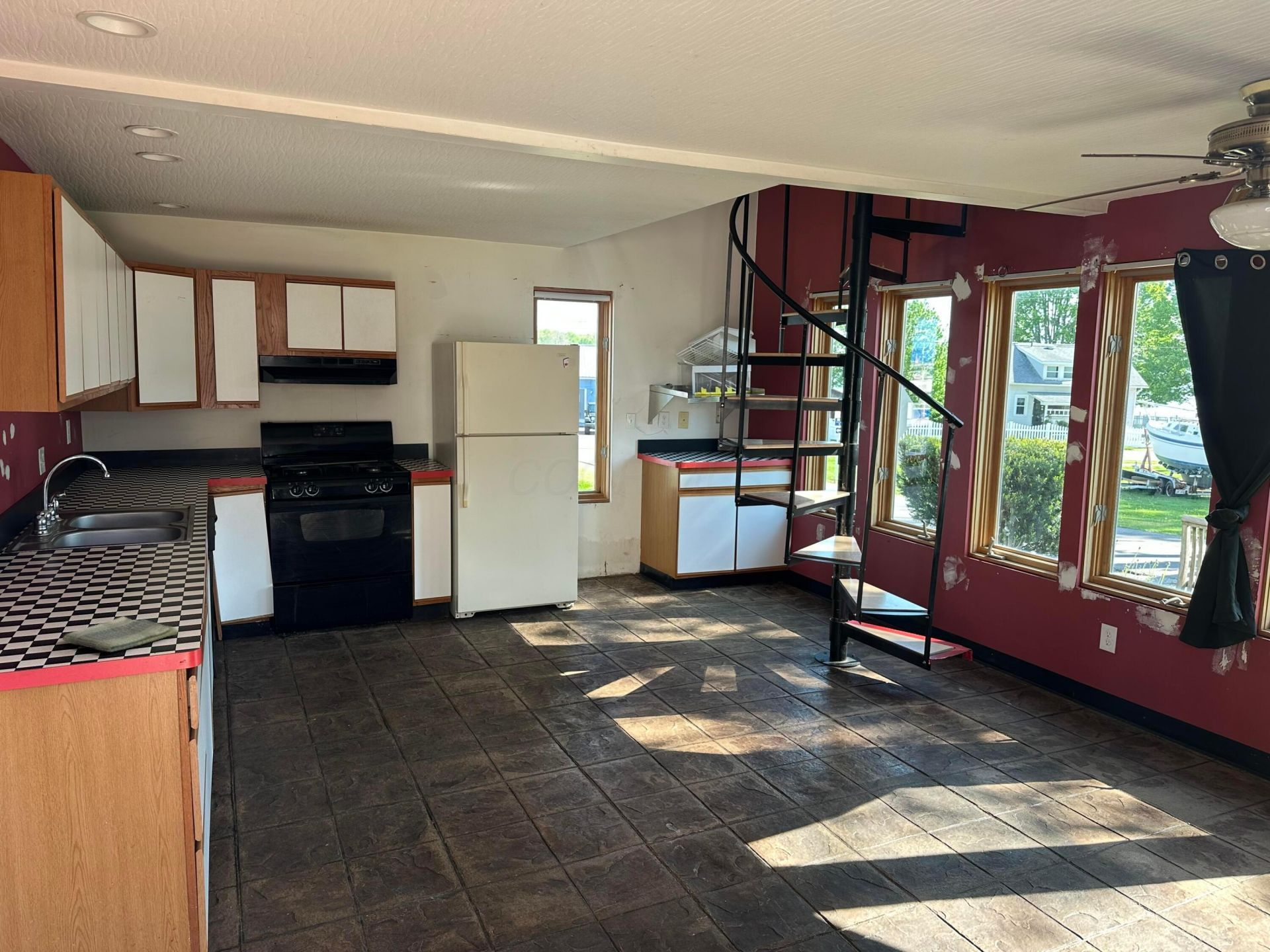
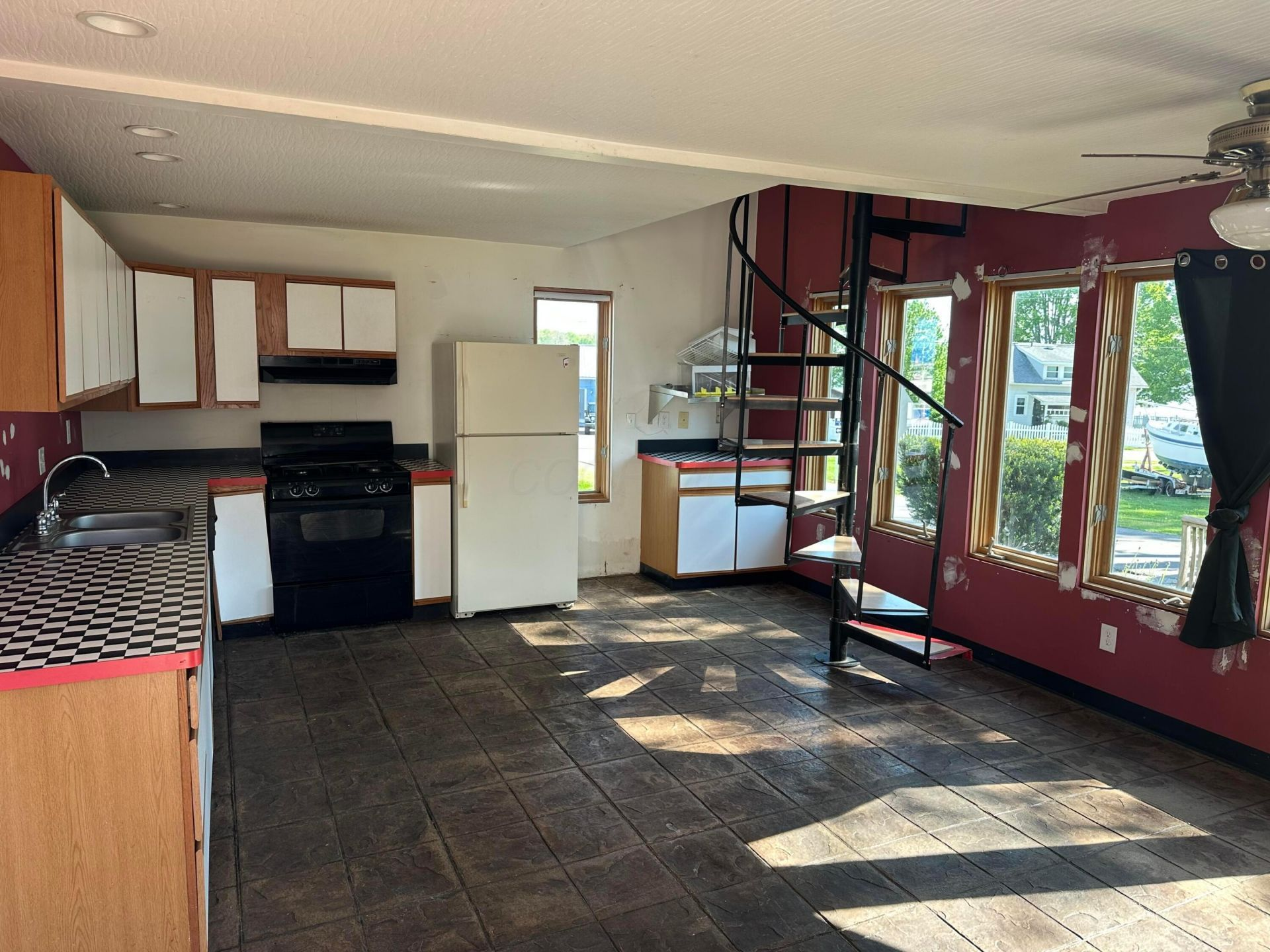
- dish towel (122, 632)
